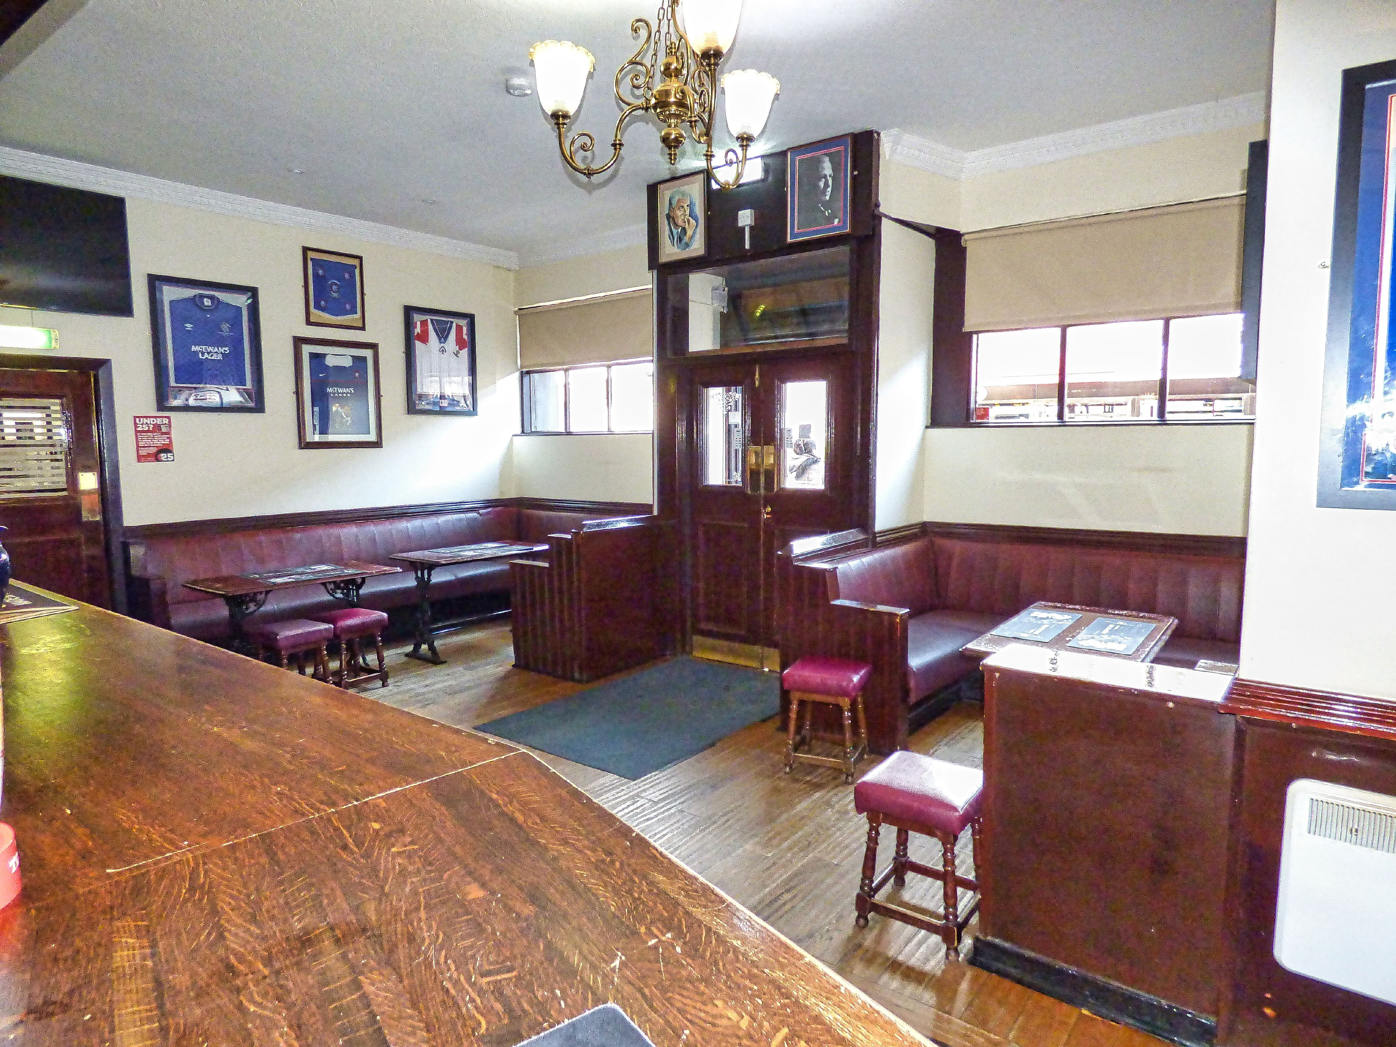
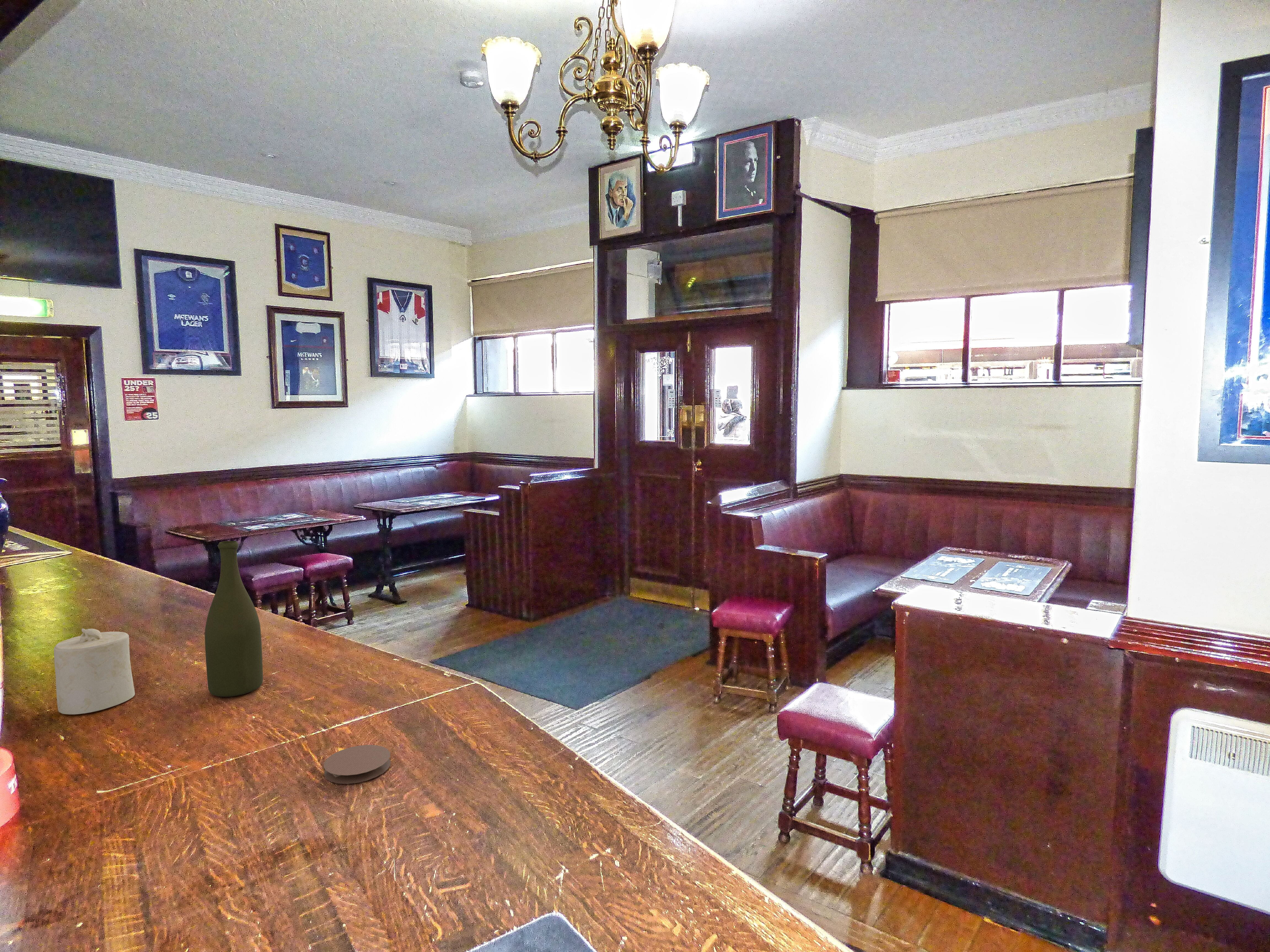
+ candle (95, 665)
+ bottle (232, 616)
+ coaster (357, 763)
